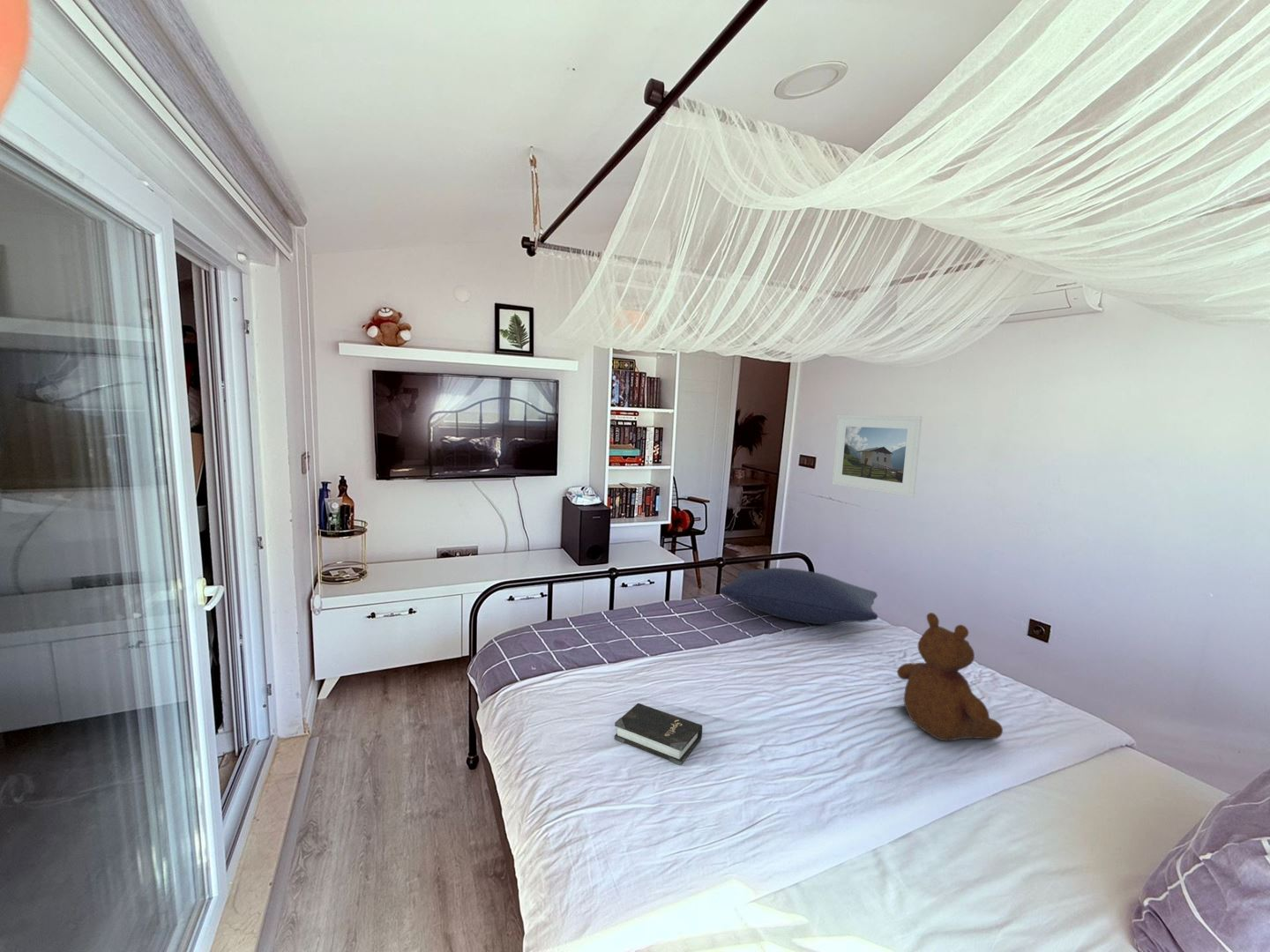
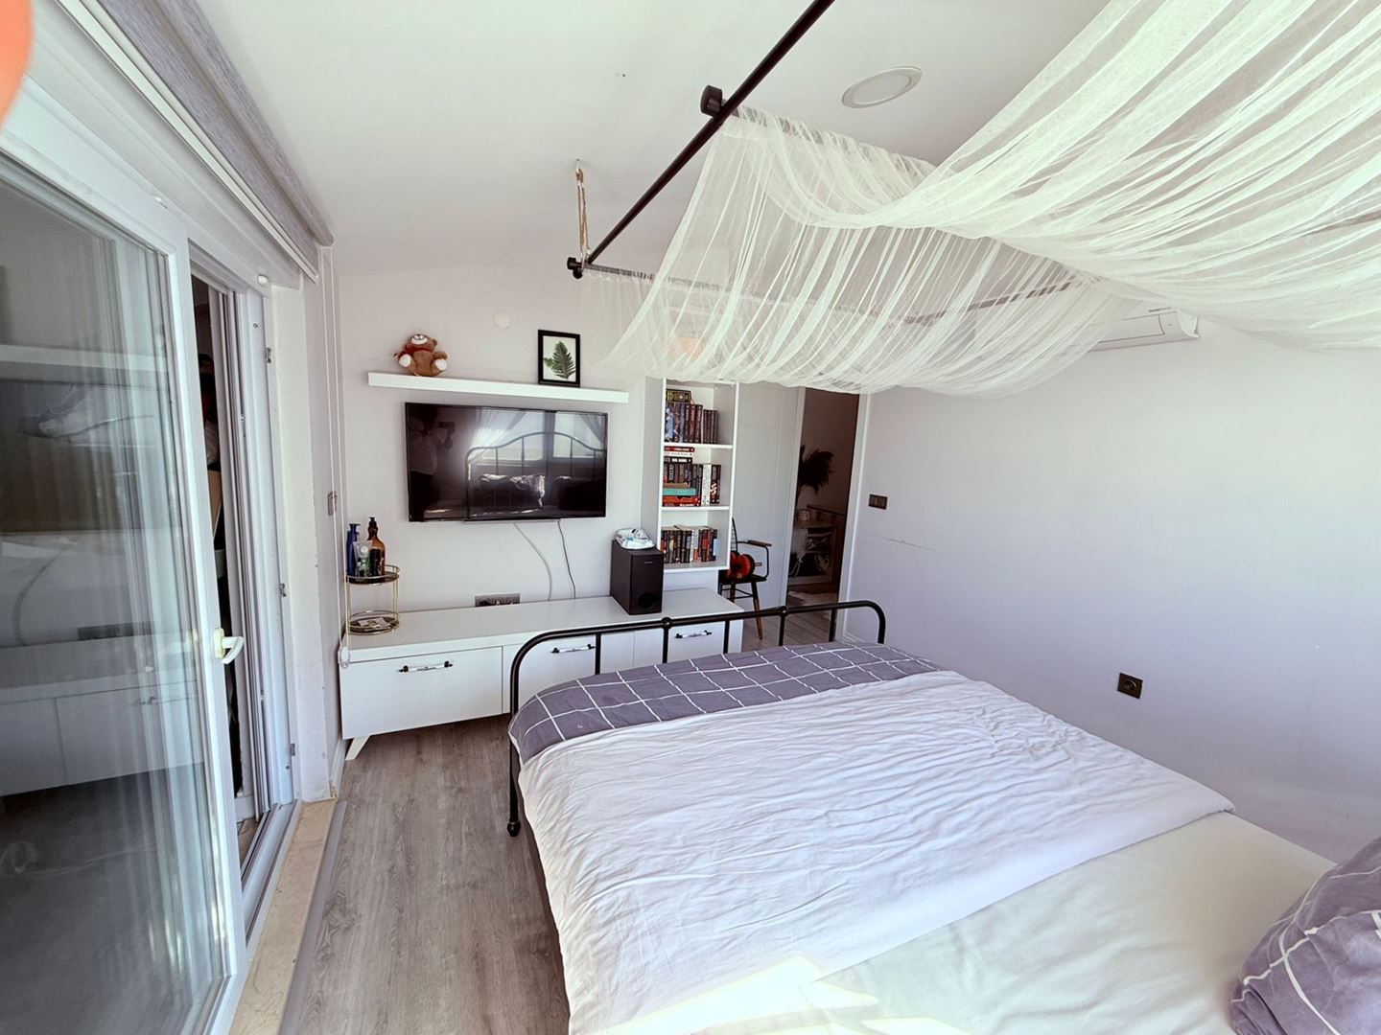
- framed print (873, 453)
- pillow (799, 594)
- teddy bear (954, 674)
- hardback book (658, 731)
